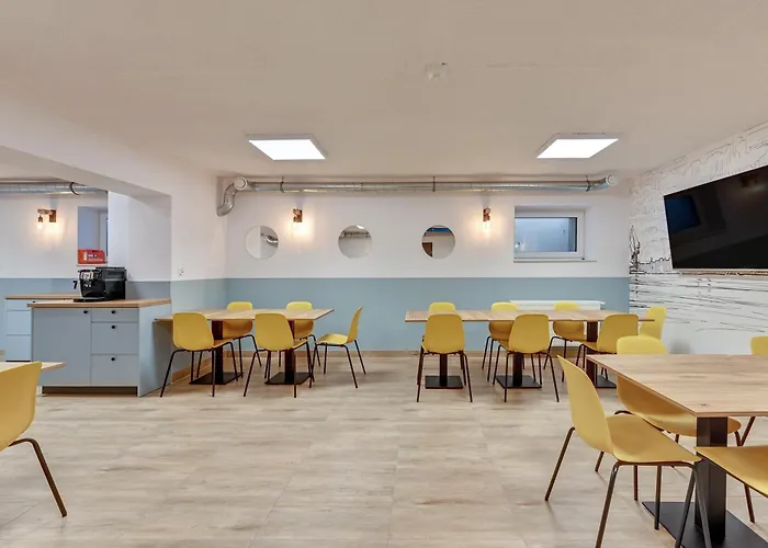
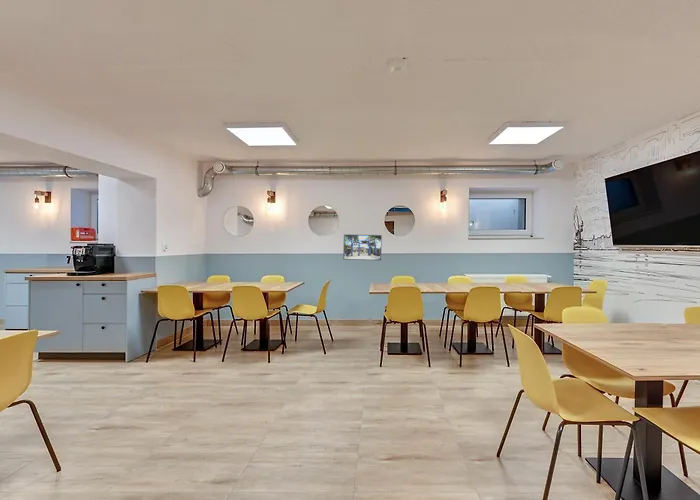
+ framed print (362, 247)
